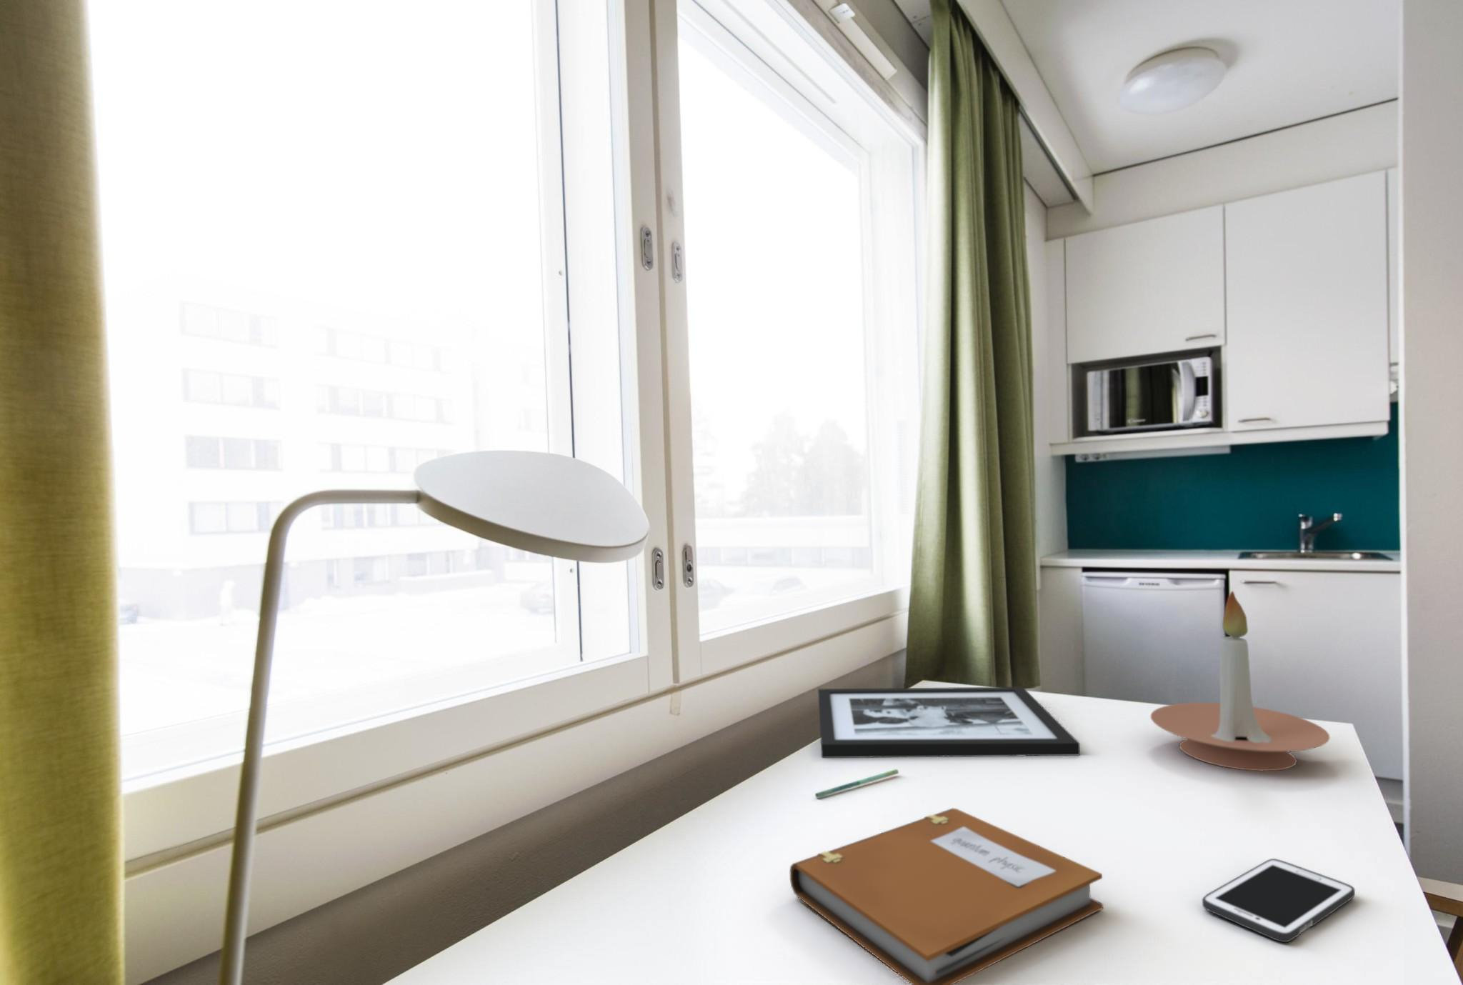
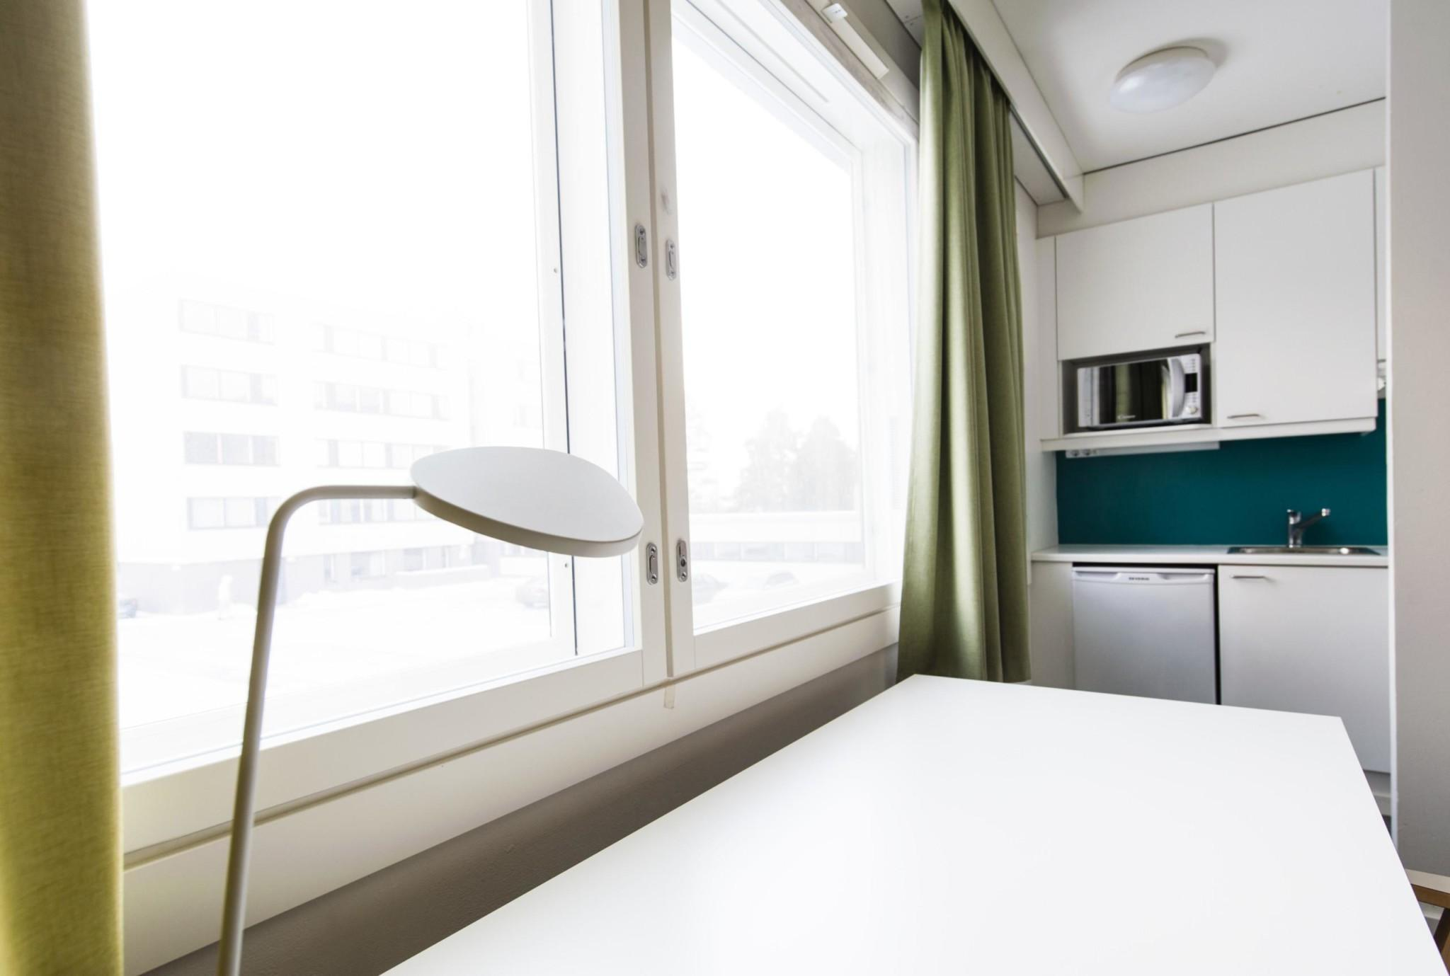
- pen (858, 783)
- picture frame (932, 719)
- notebook (944, 881)
- candle holder (1233, 672)
- cell phone (1278, 897)
